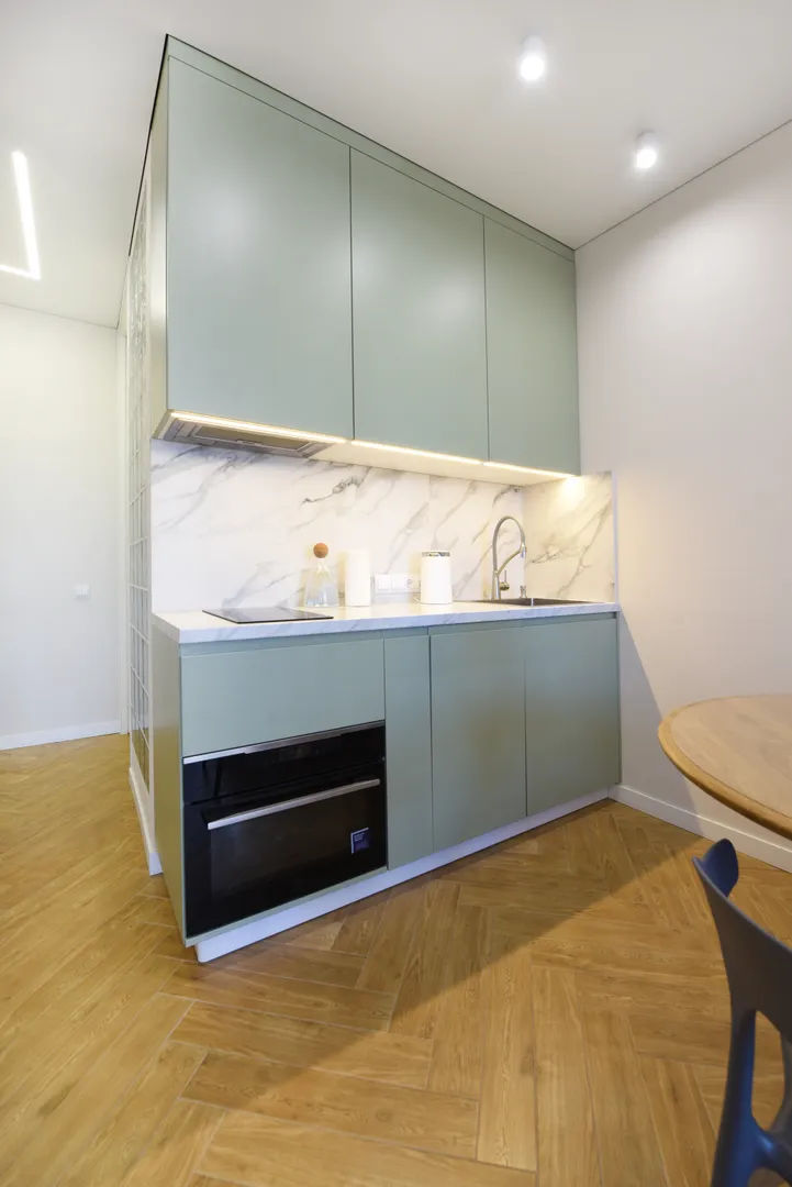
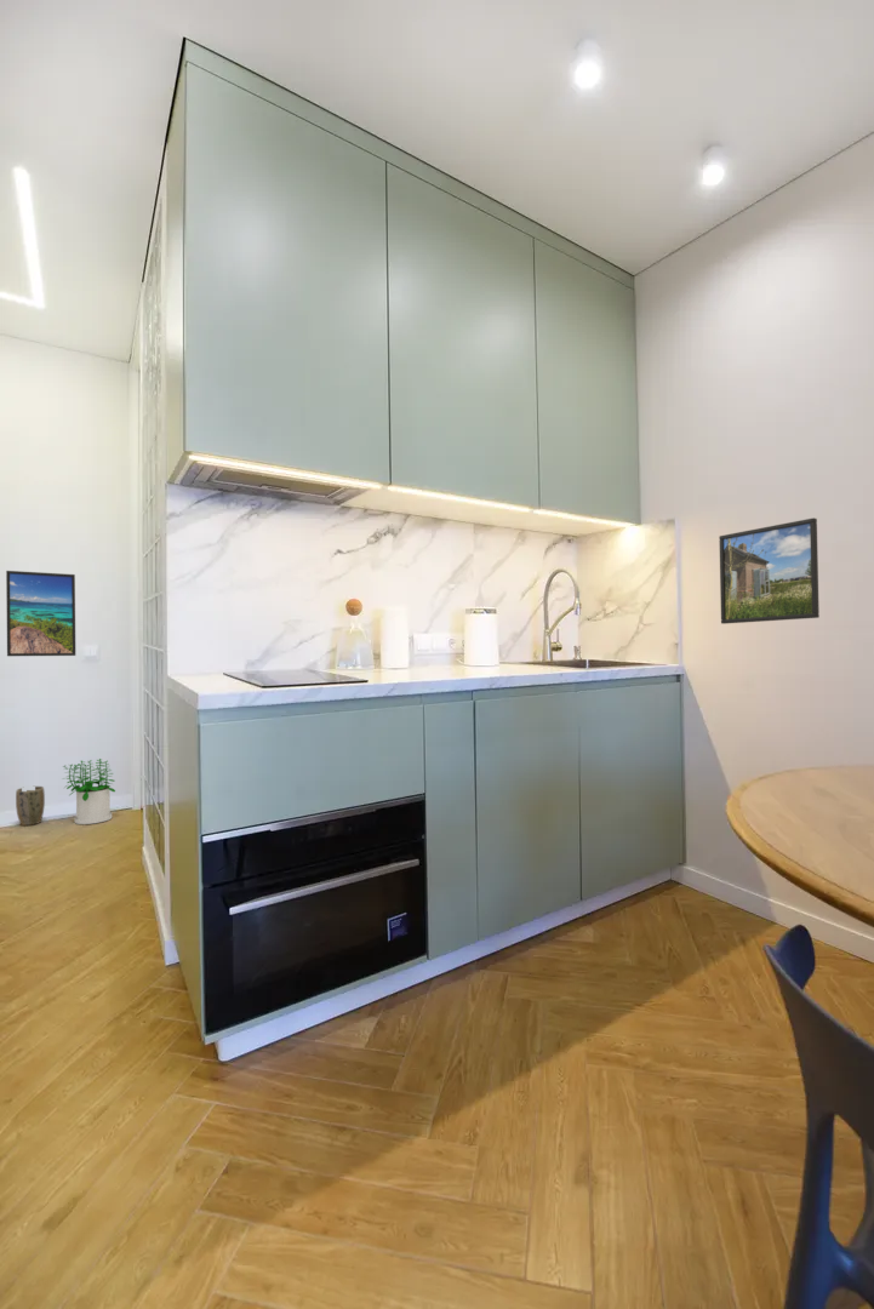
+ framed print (765, 573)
+ plant pot (30, 805)
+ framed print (41, 613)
+ potted plant (88, 789)
